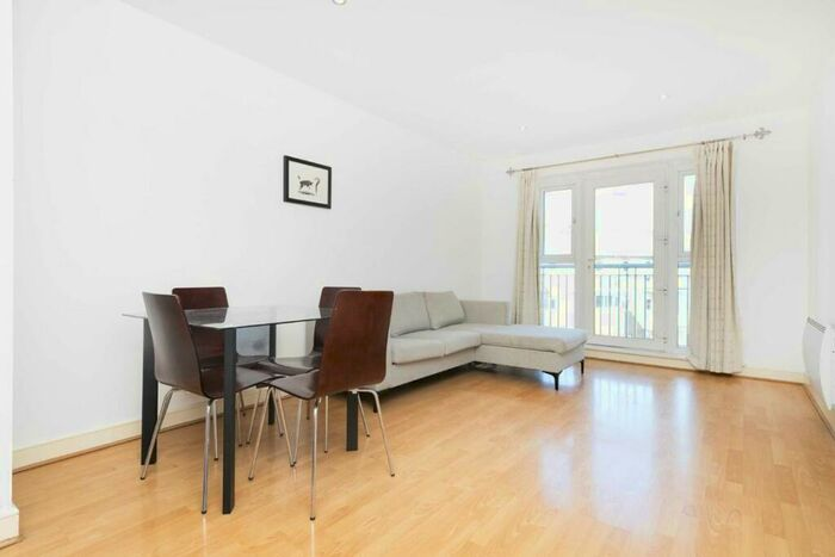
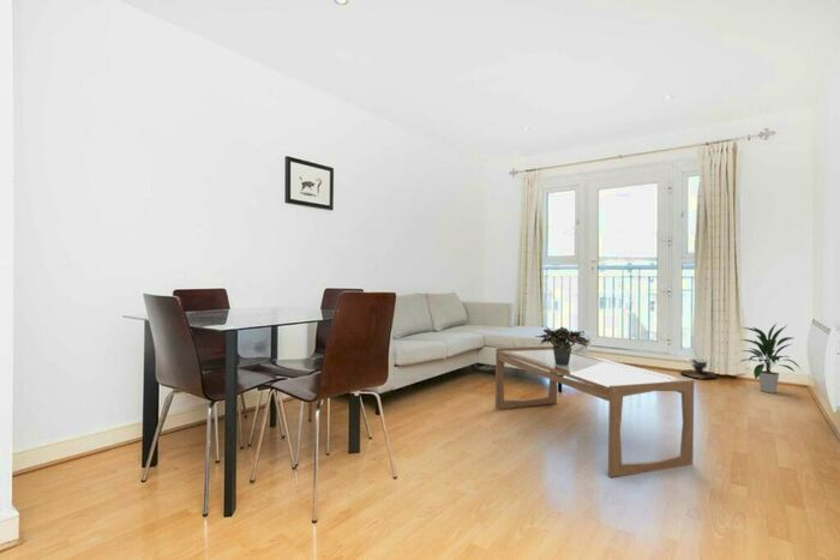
+ indoor plant (766, 356)
+ coffee table (580, 390)
+ potted plant (562, 344)
+ brazier (698, 367)
